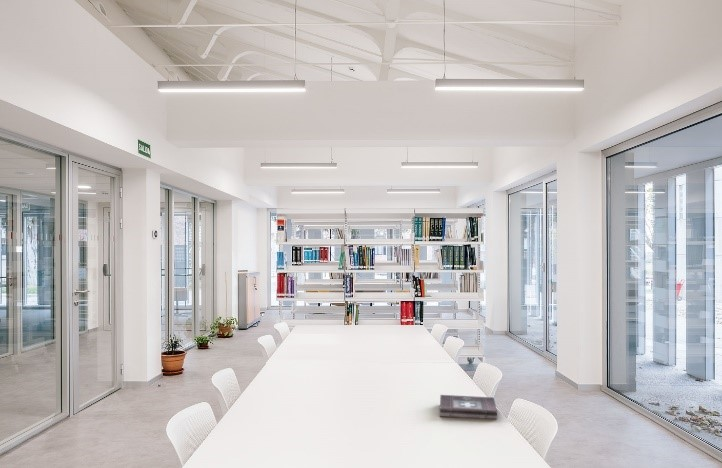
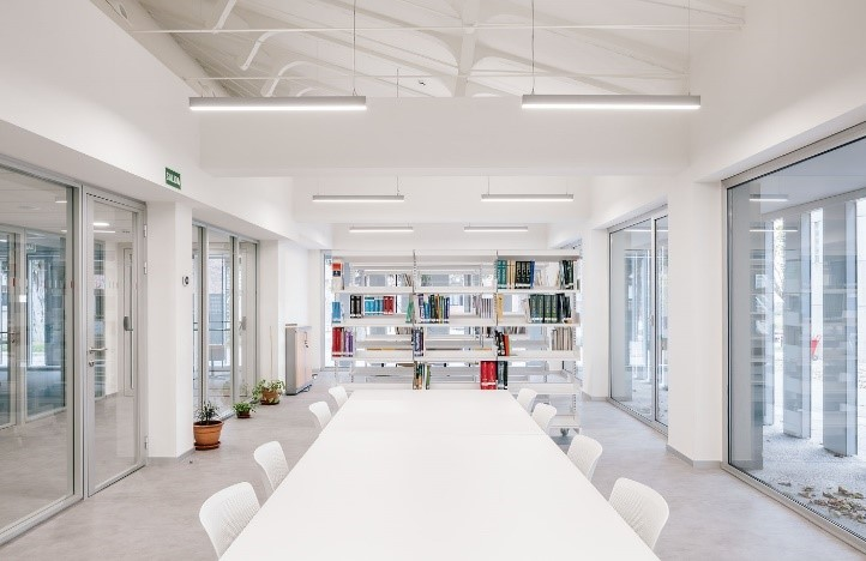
- first aid kit (467, 406)
